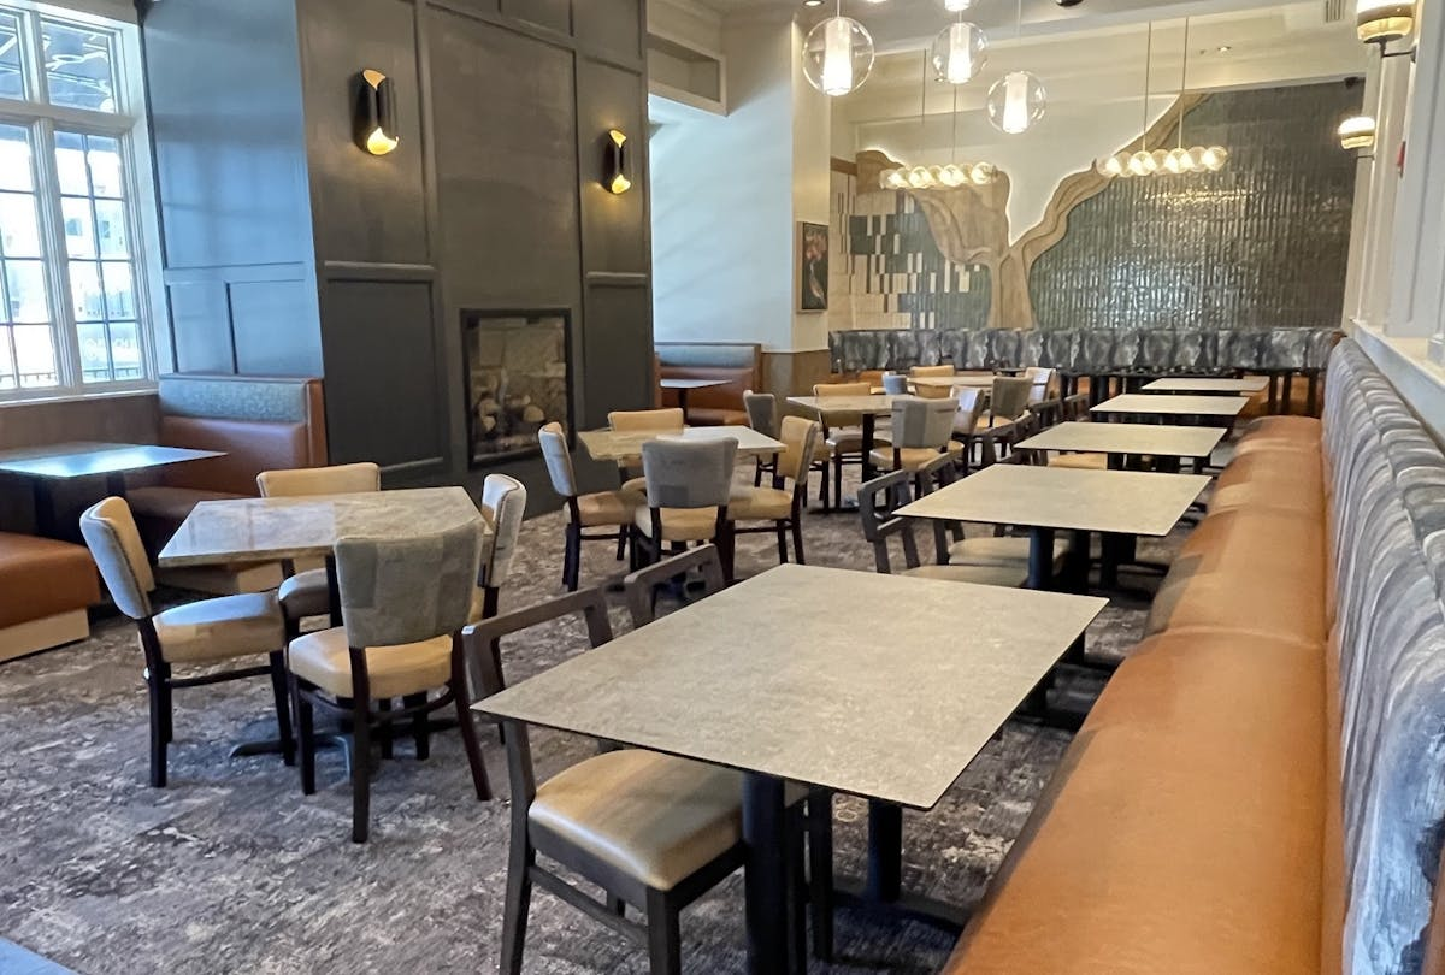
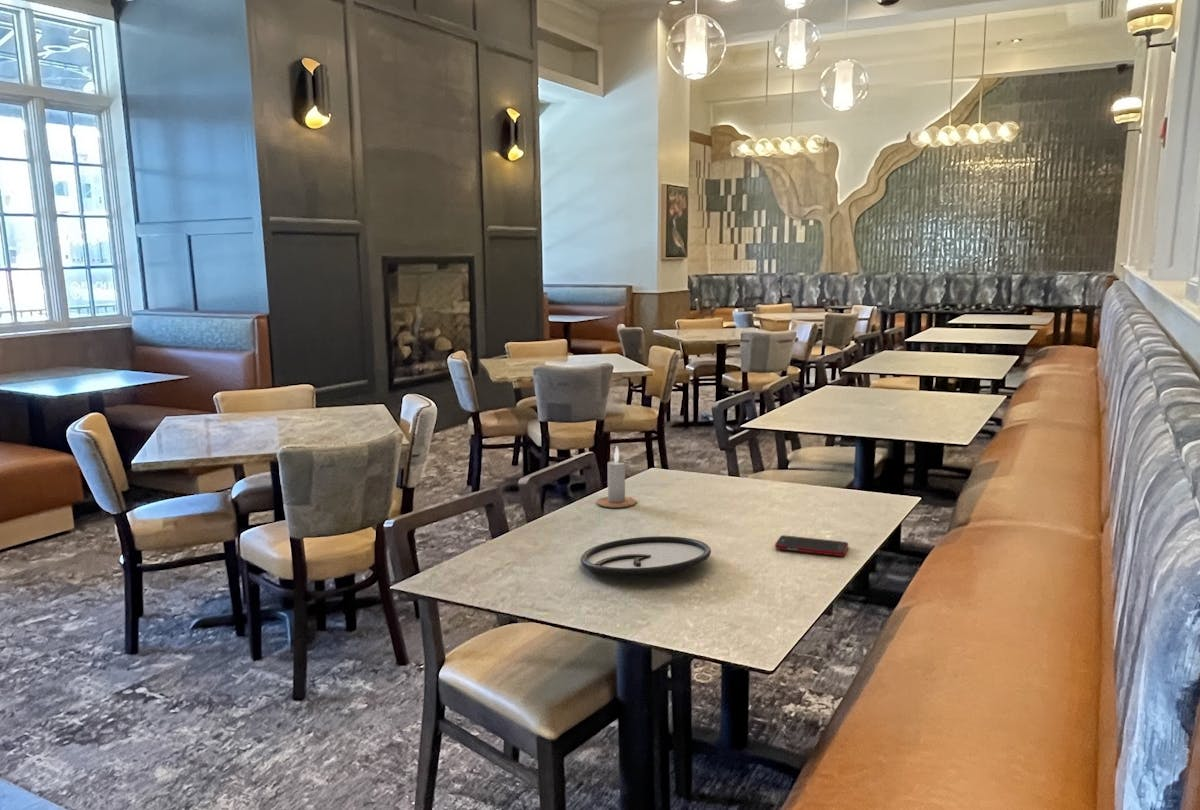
+ plate (645, 554)
+ candle (616, 474)
+ cell phone (811, 545)
